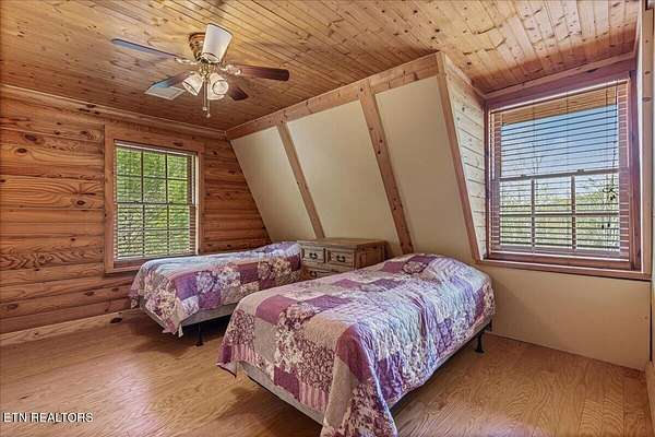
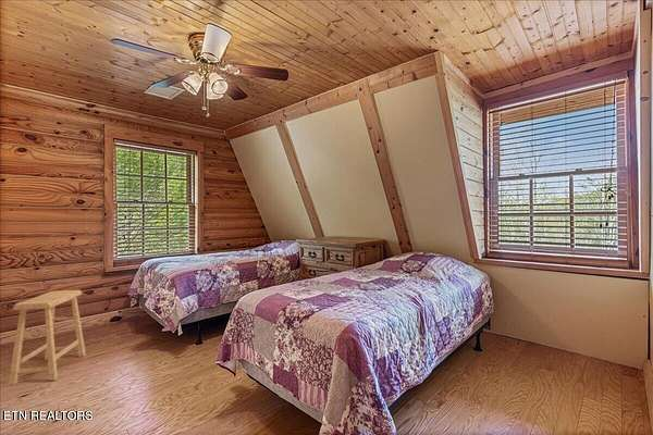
+ stool (50, 332)
